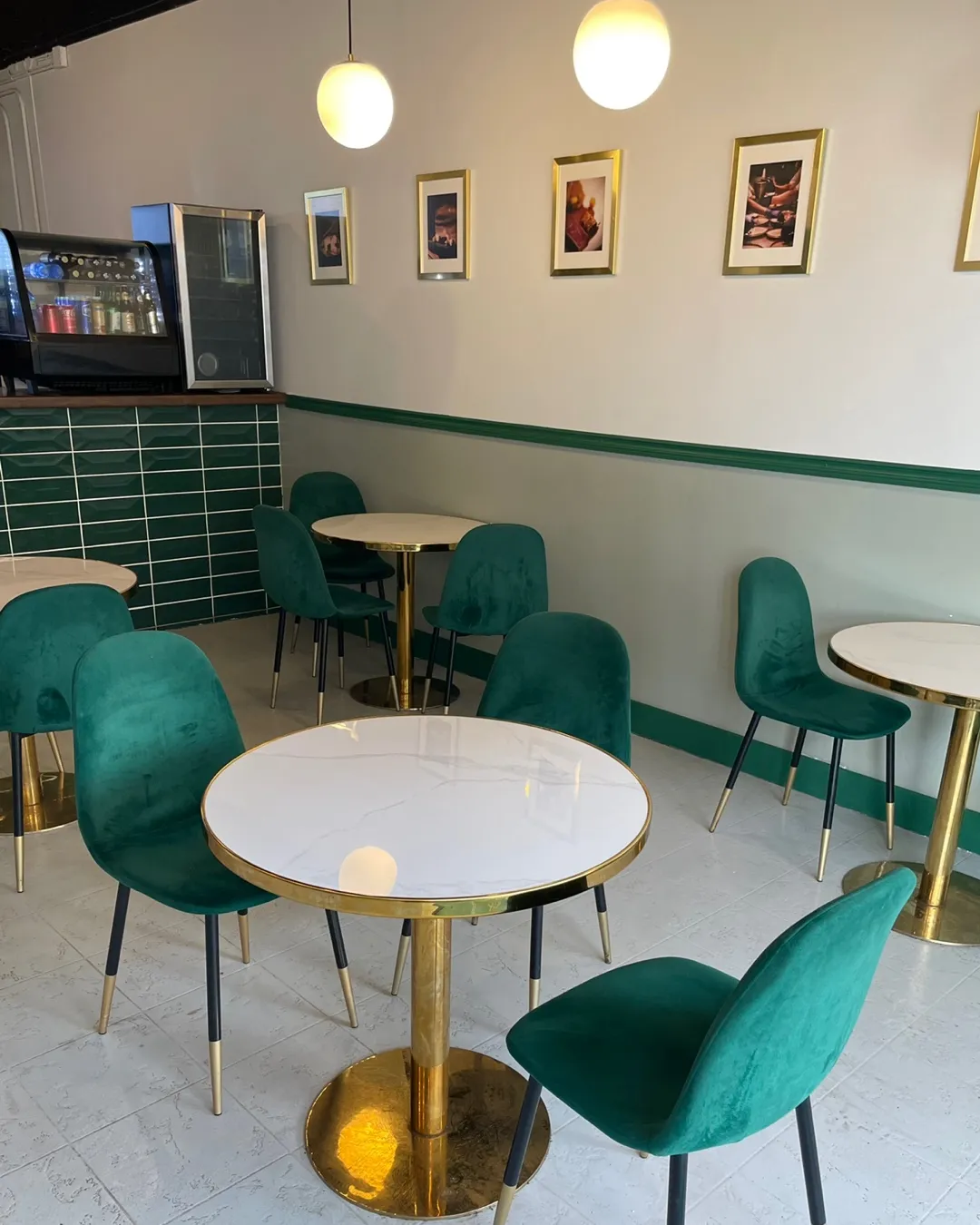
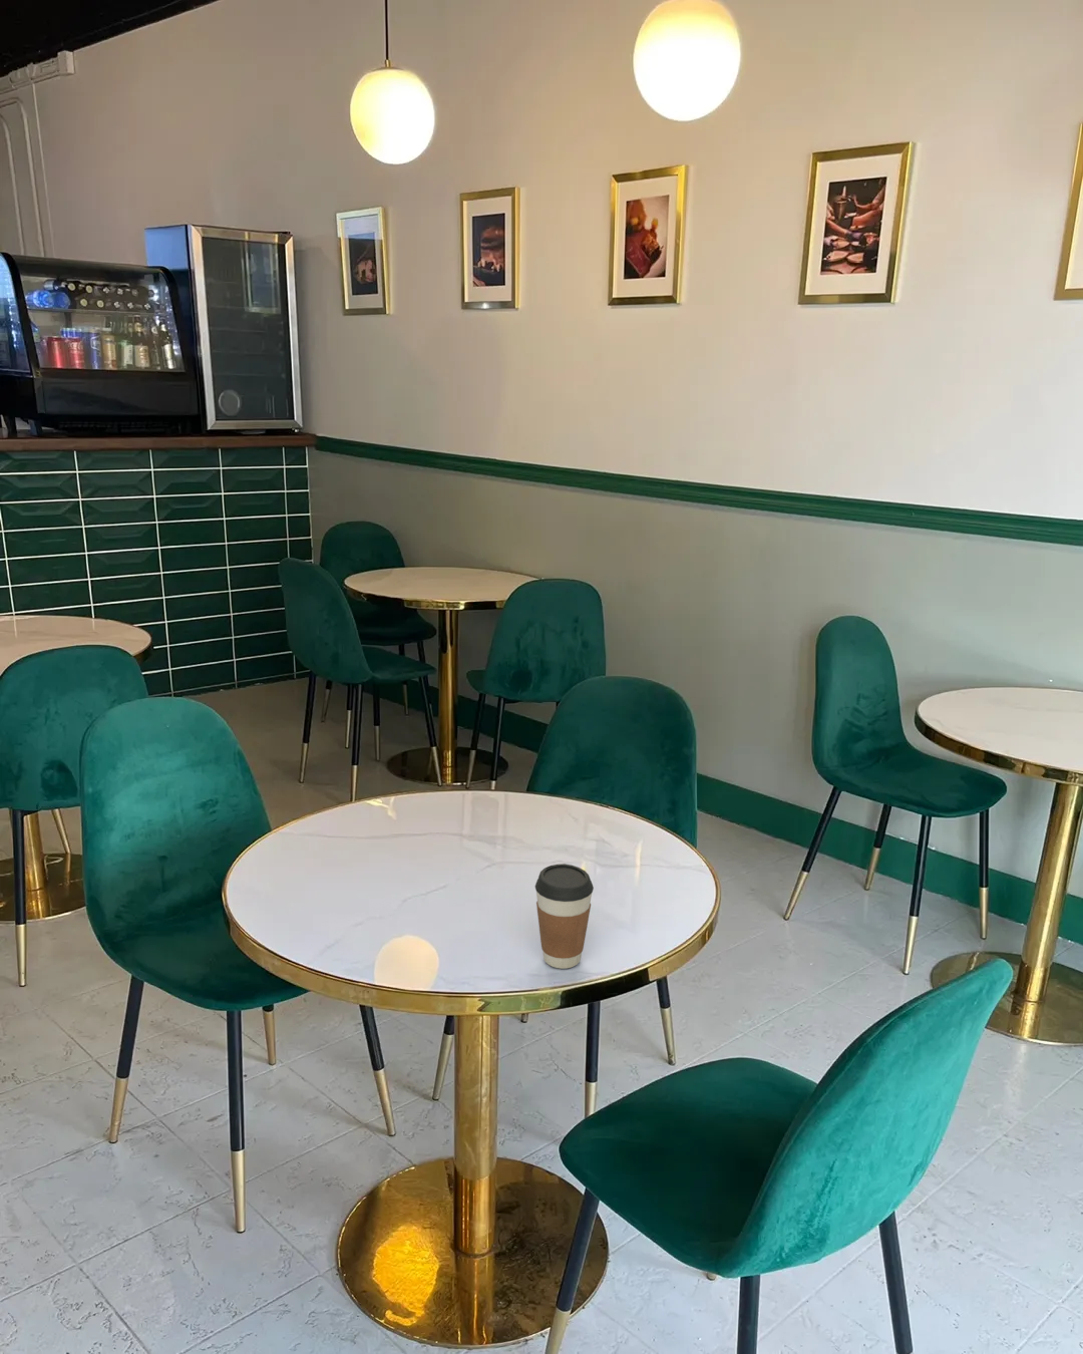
+ coffee cup (562, 917)
